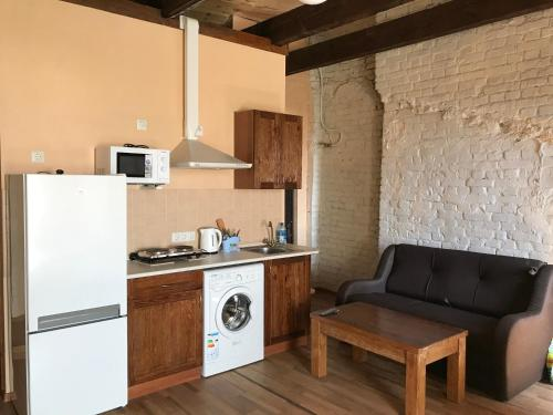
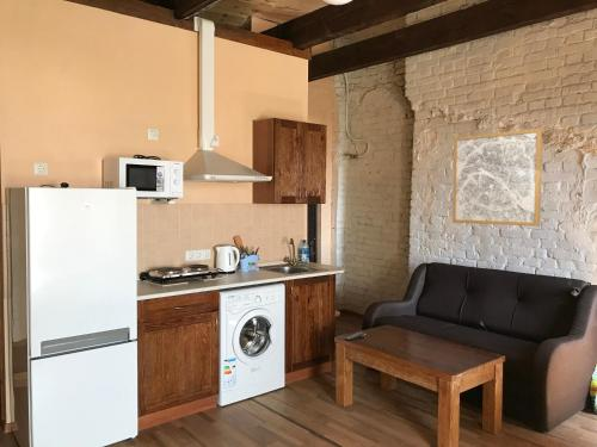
+ wall art (494, 179)
